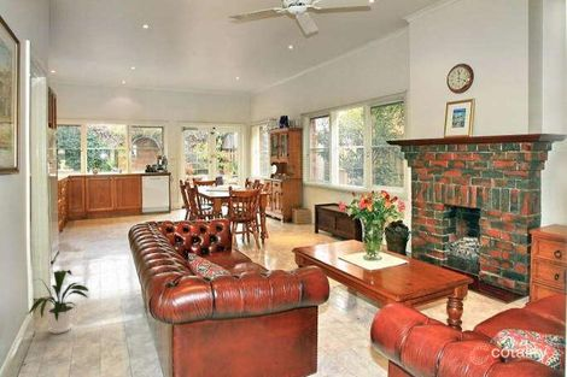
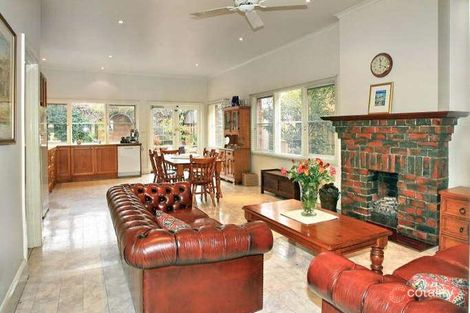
- house plant (62, 299)
